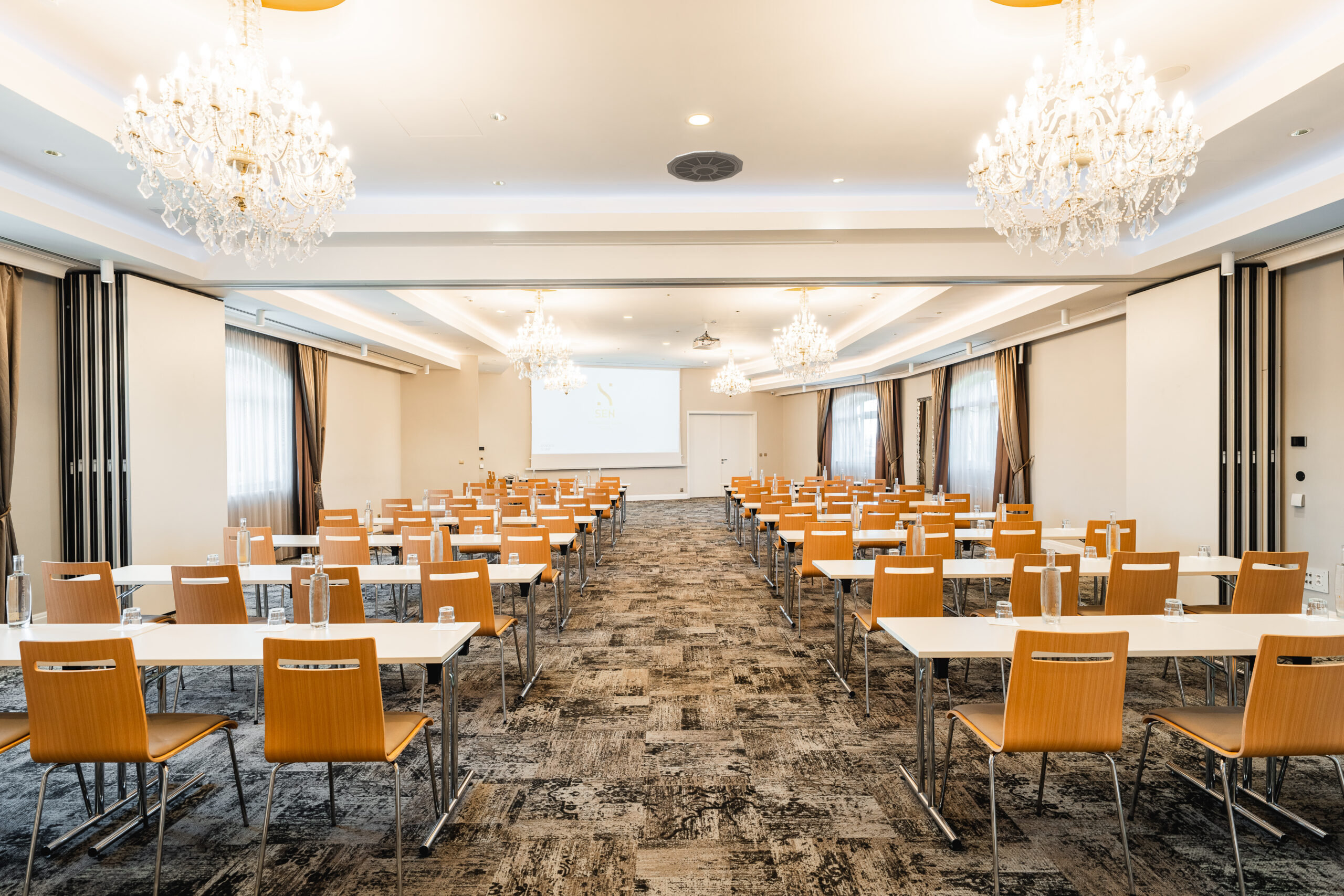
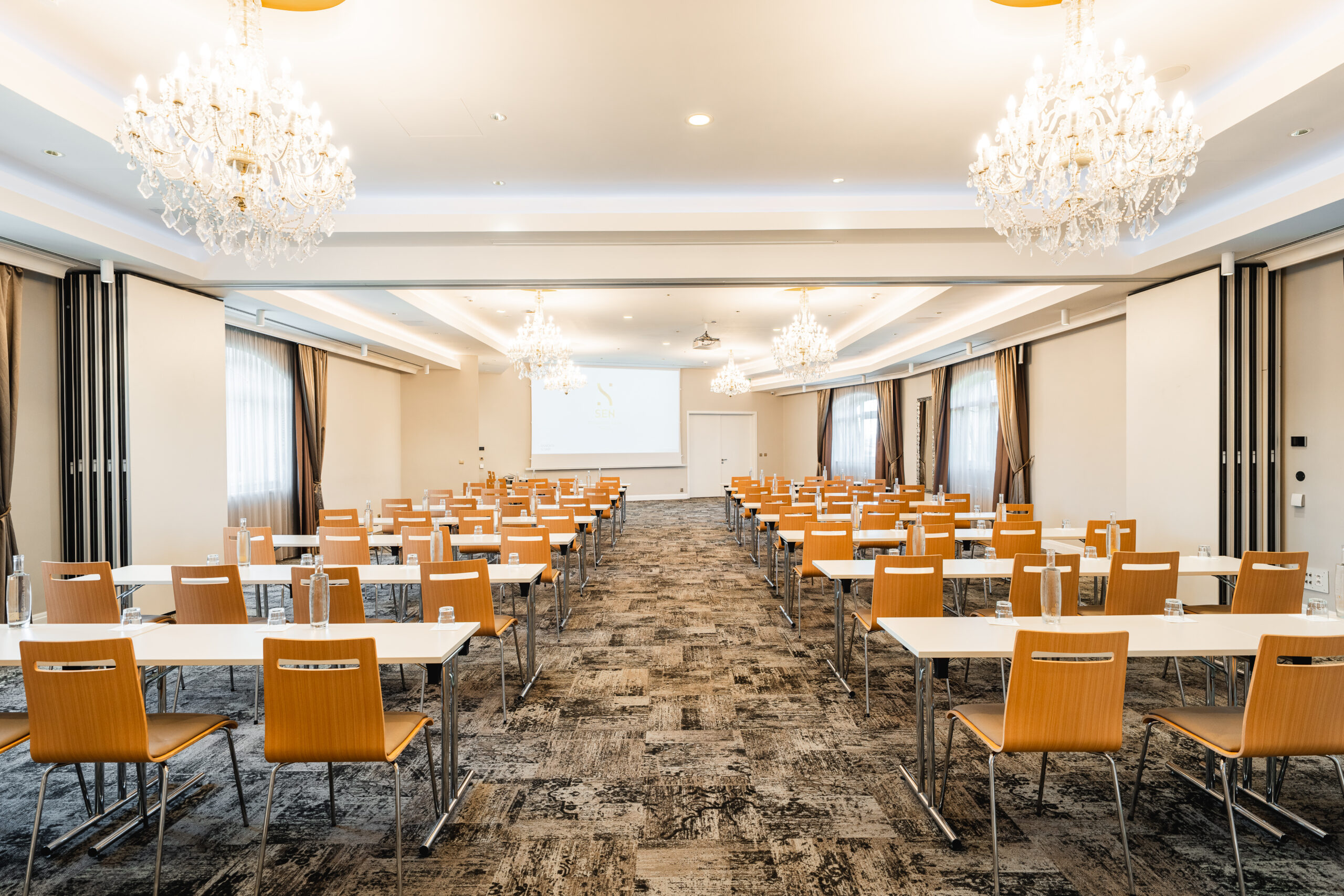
- ceiling vent (705, 168)
